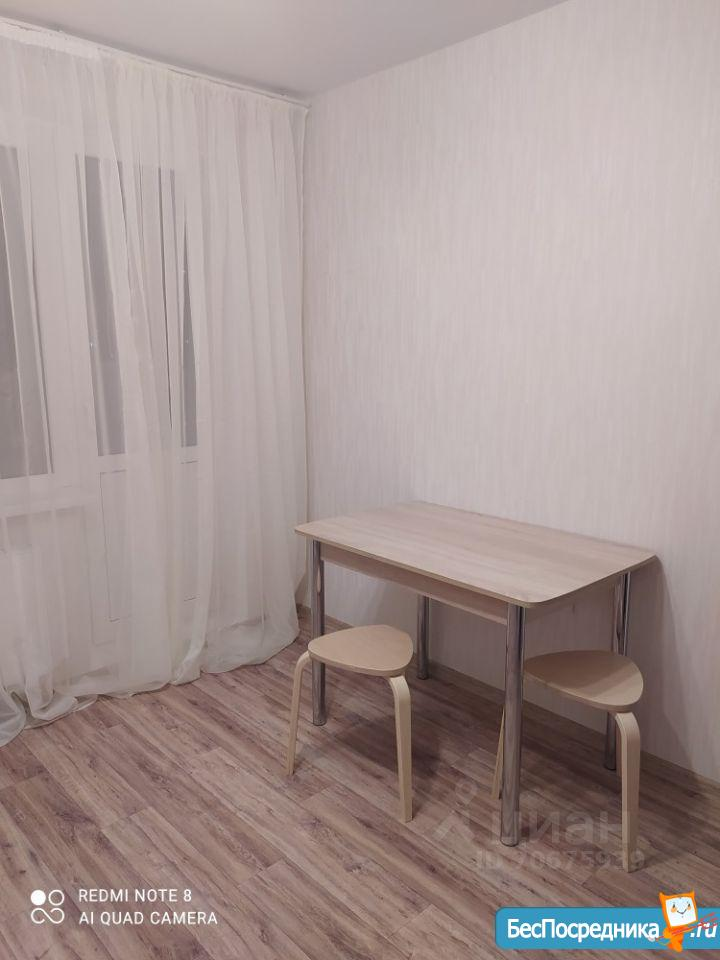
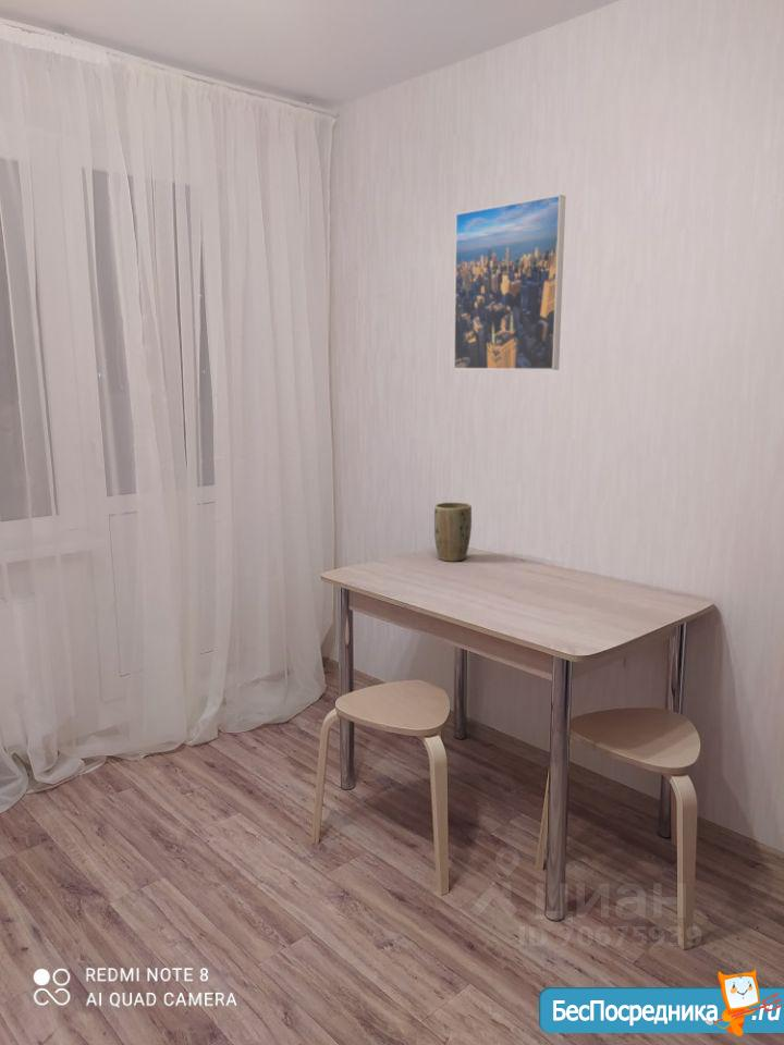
+ plant pot (452, 531)
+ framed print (505, 288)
